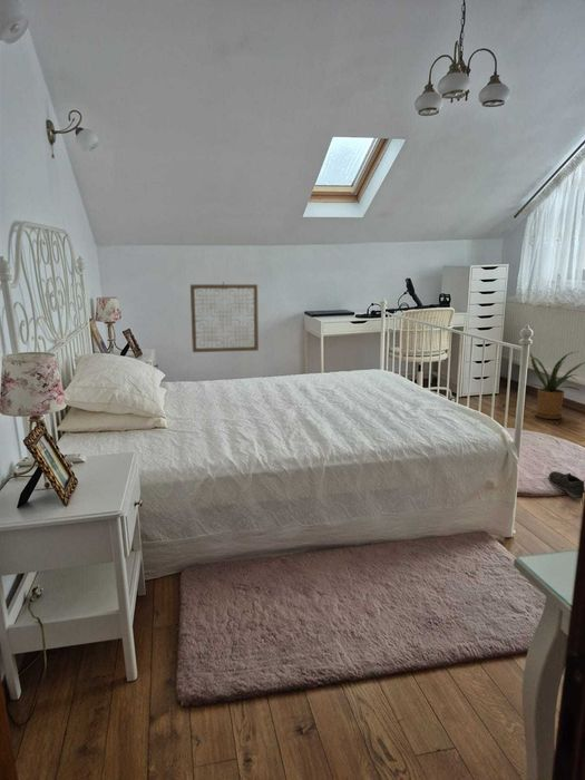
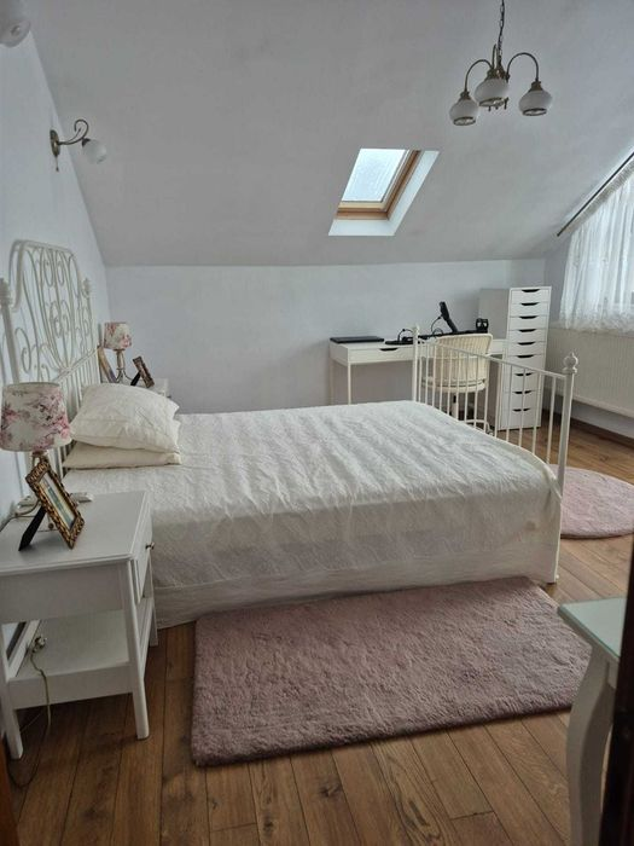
- house plant (554, 382)
- wall art (224, 315)
- shoe (568, 480)
